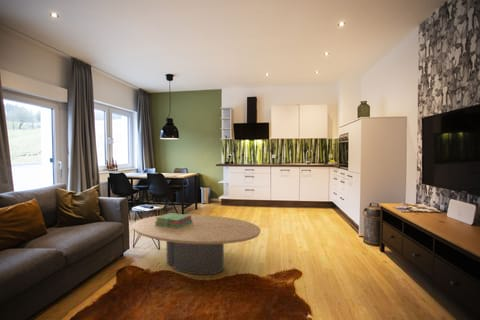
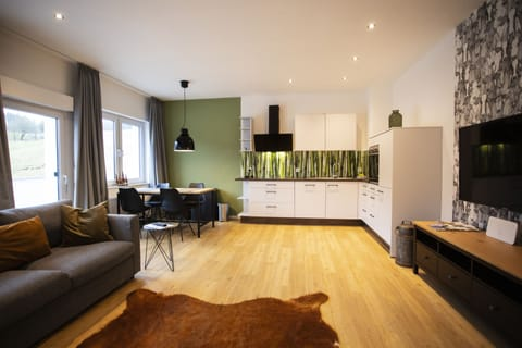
- stack of books (173, 219)
- coffee table (194, 245)
